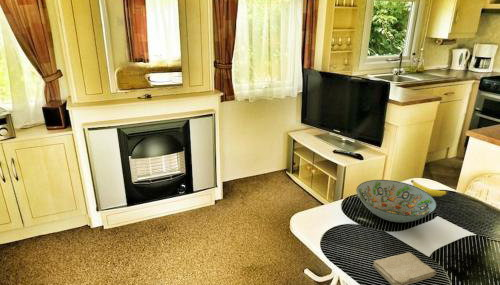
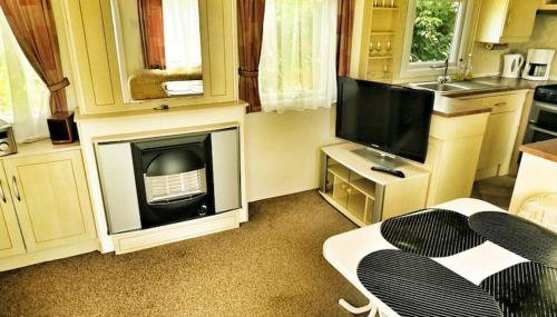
- banana (427, 189)
- decorative bowl (393, 205)
- washcloth (403, 268)
